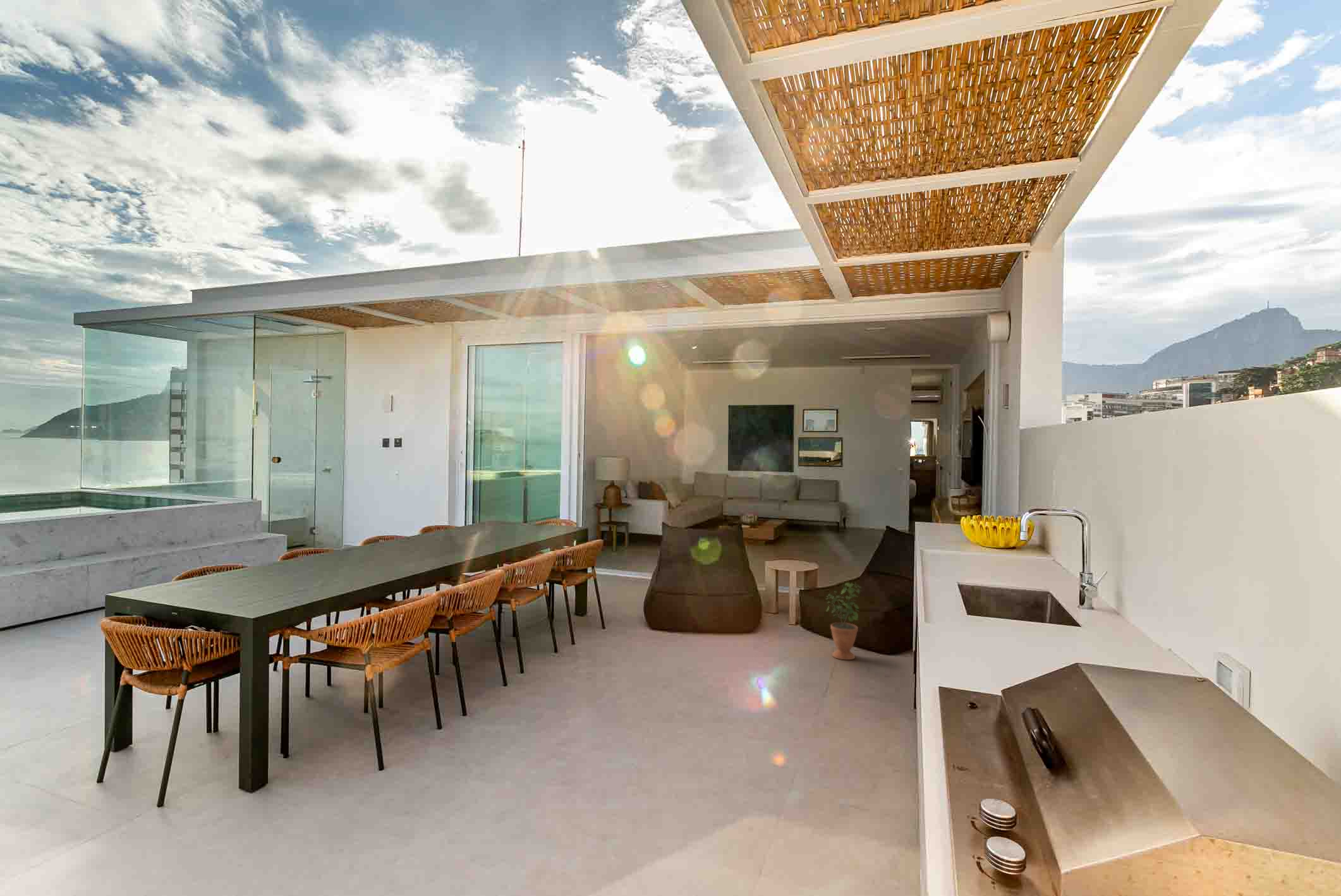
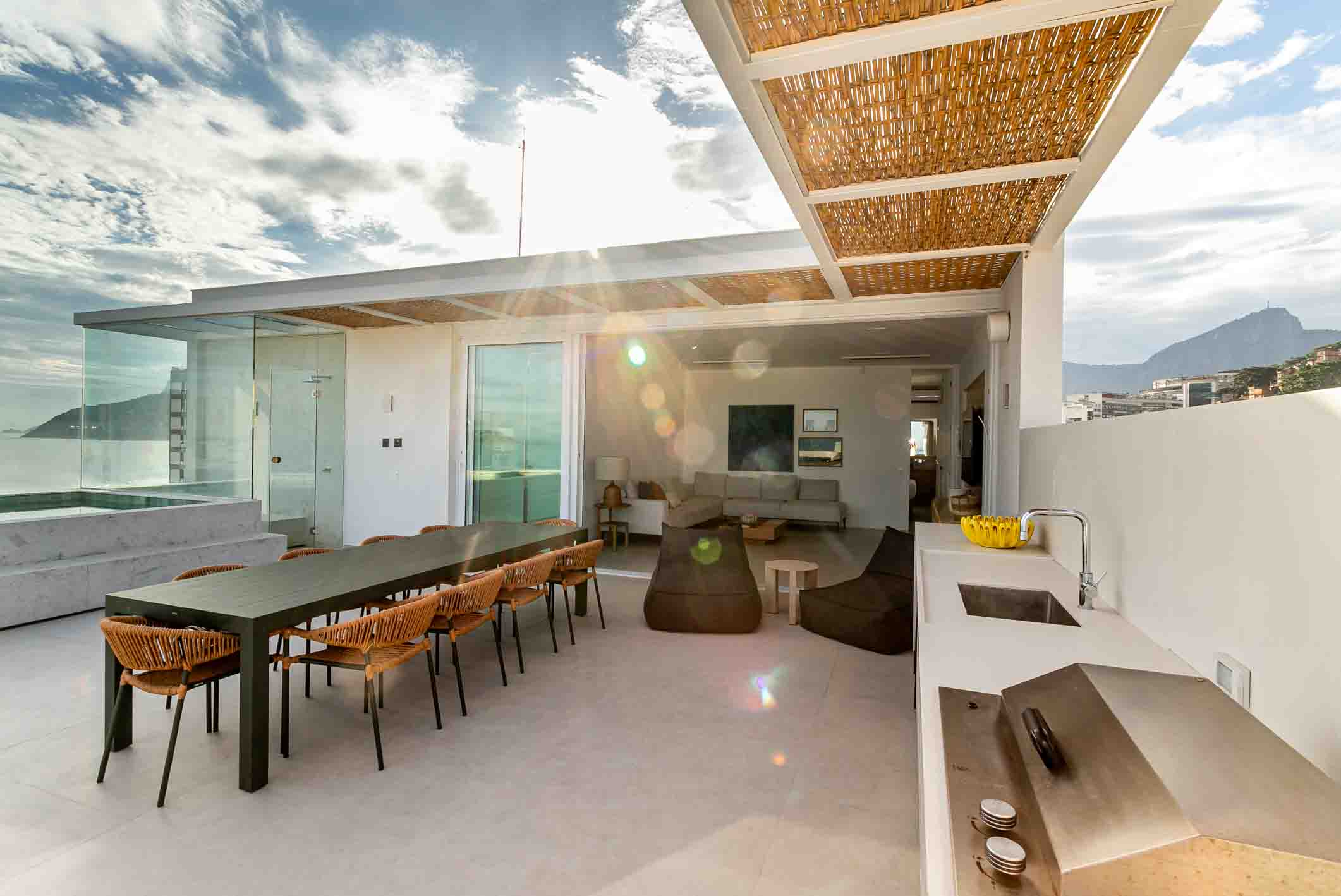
- potted plant (844, 617)
